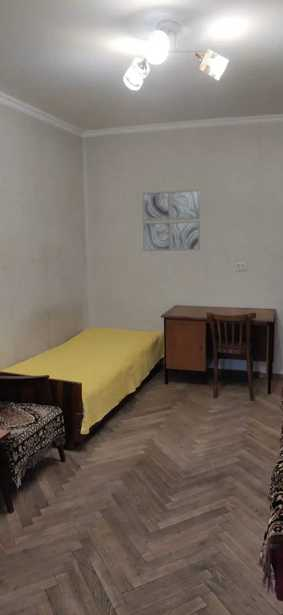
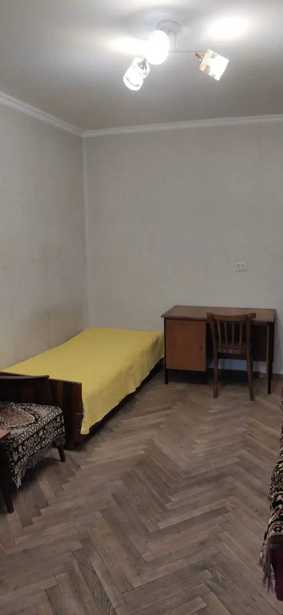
- wall art (170, 222)
